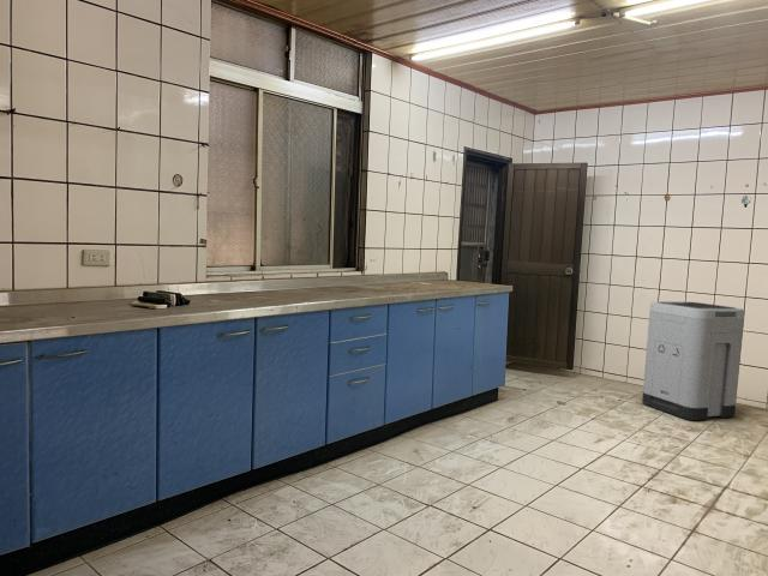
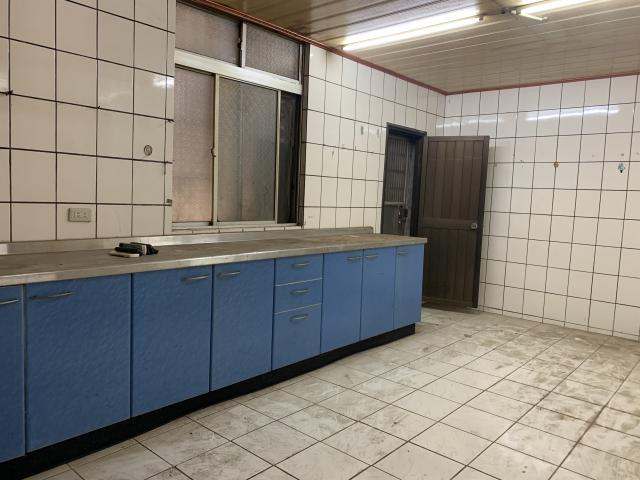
- trash can (691, 358)
